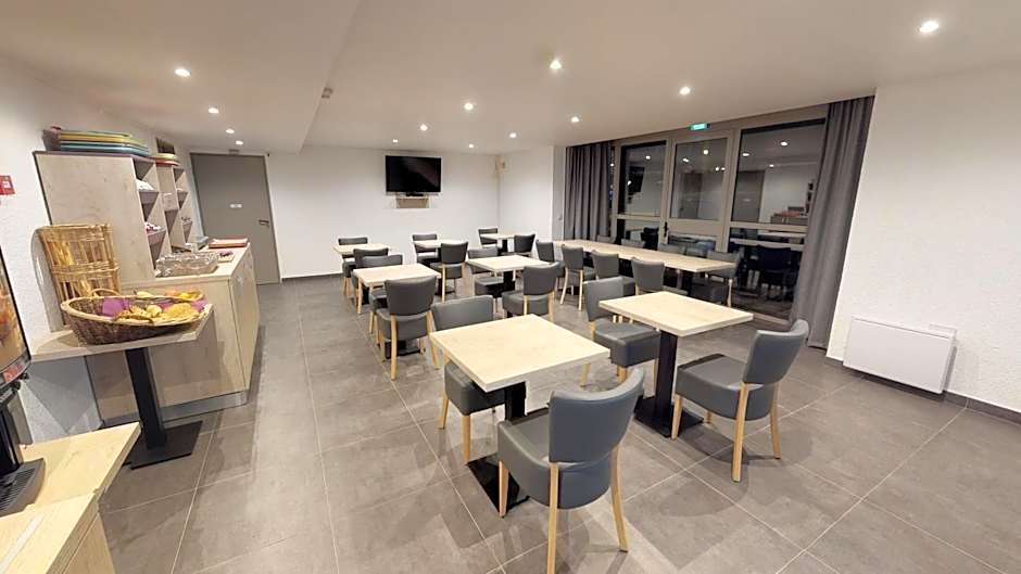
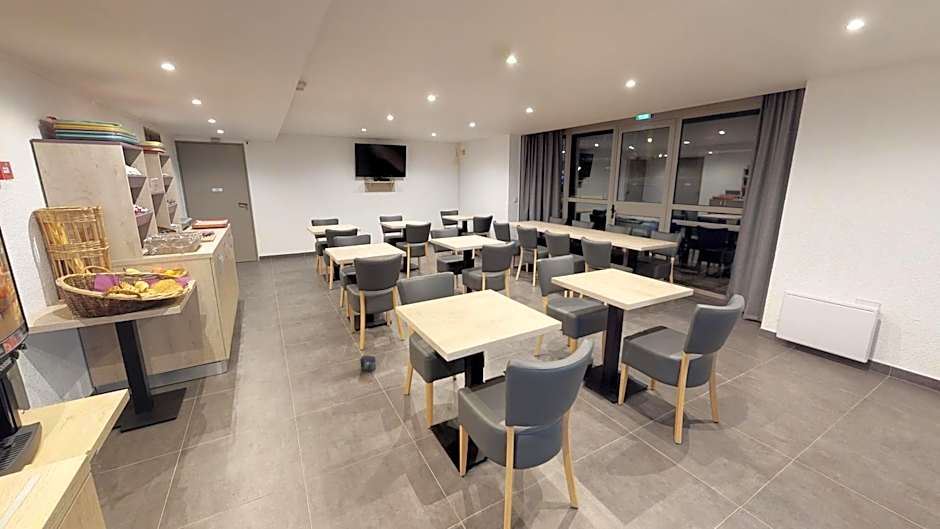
+ box (368, 363)
